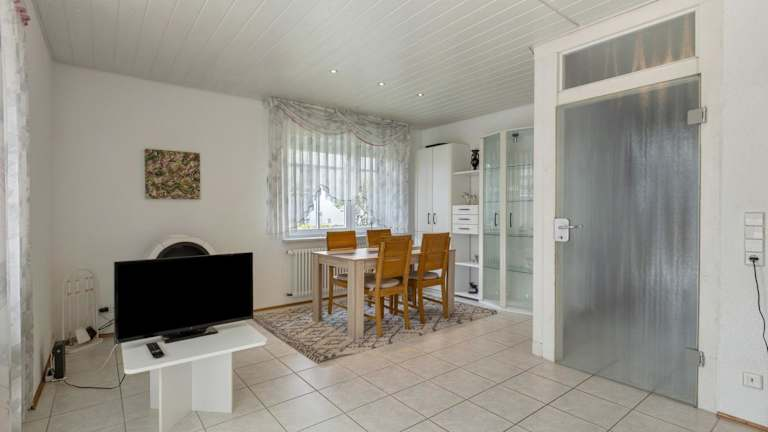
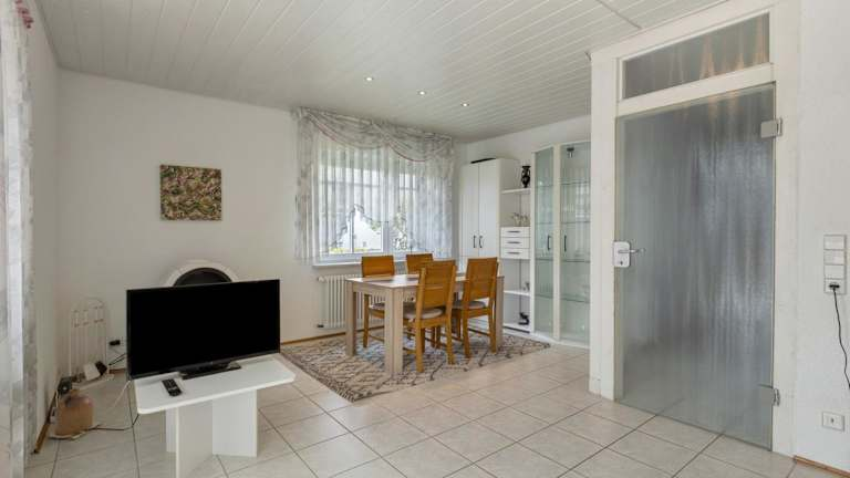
+ ceramic jug (76, 409)
